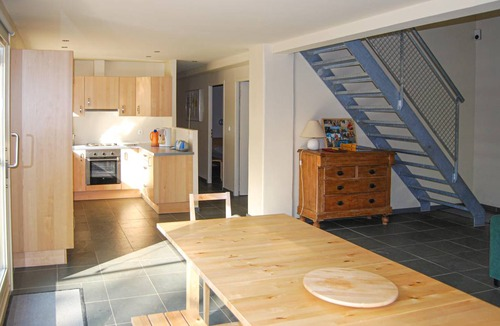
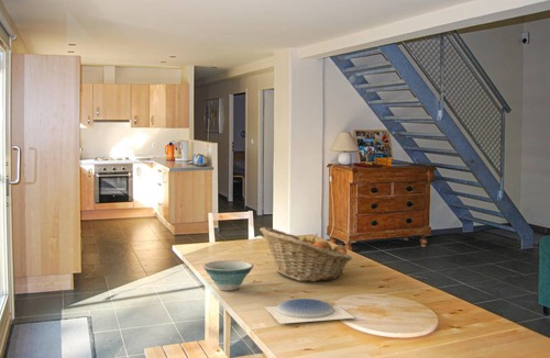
+ plate (305, 305)
+ fruit basket (304, 250)
+ bowl (228, 276)
